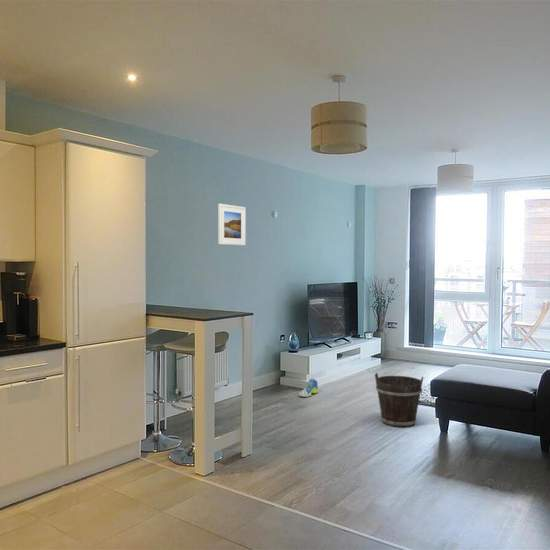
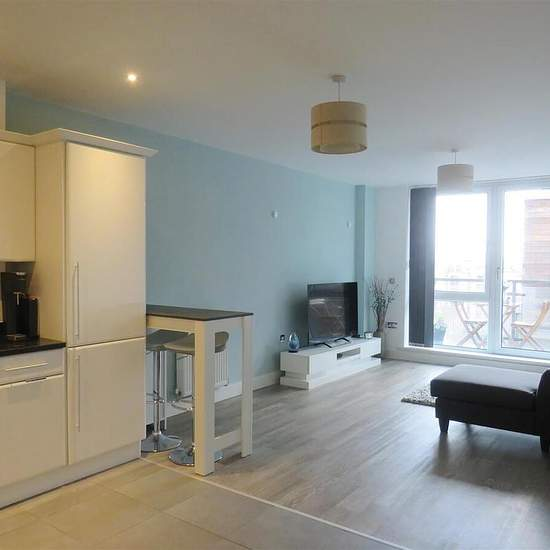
- sneaker (308, 387)
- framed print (232, 225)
- bucket (398, 399)
